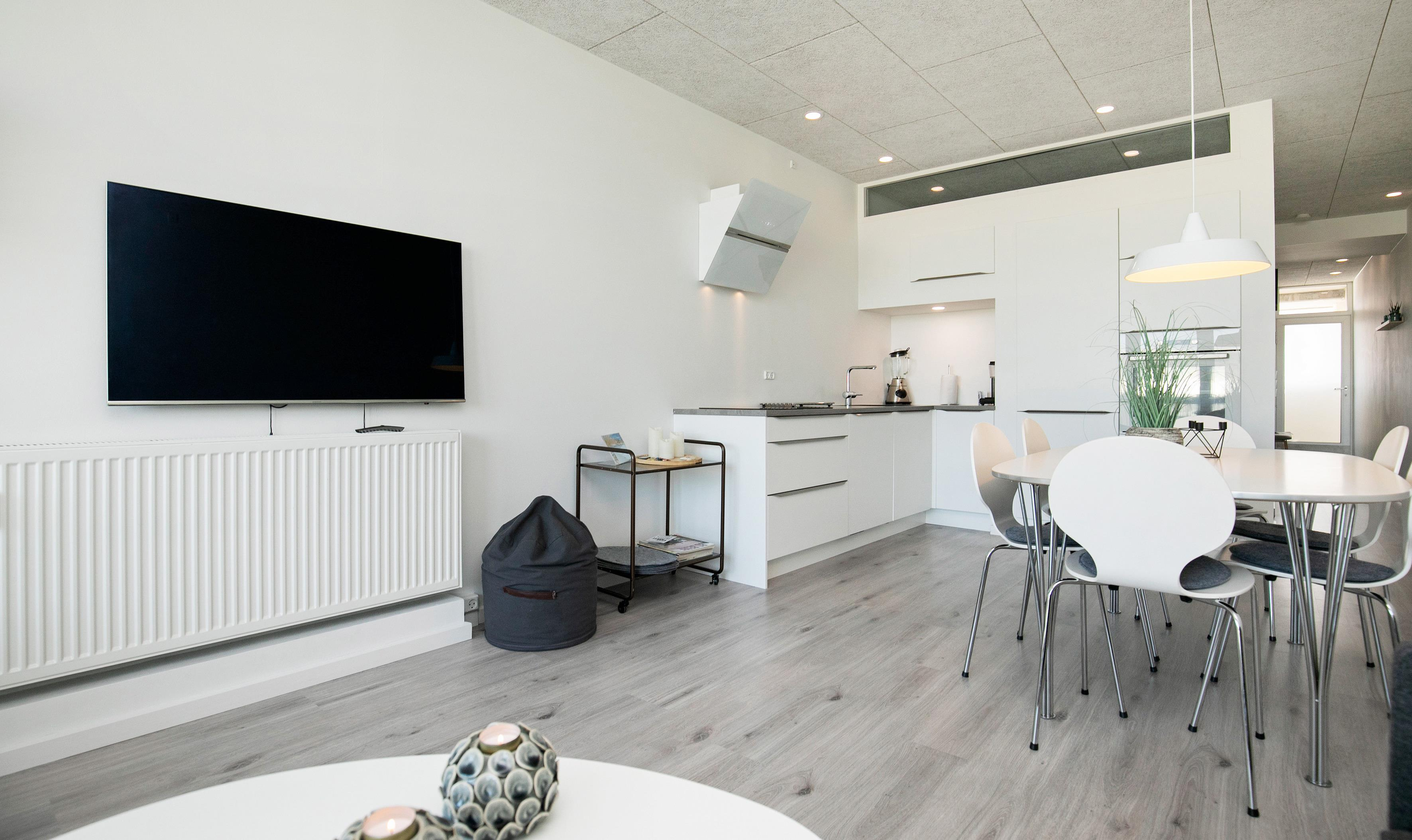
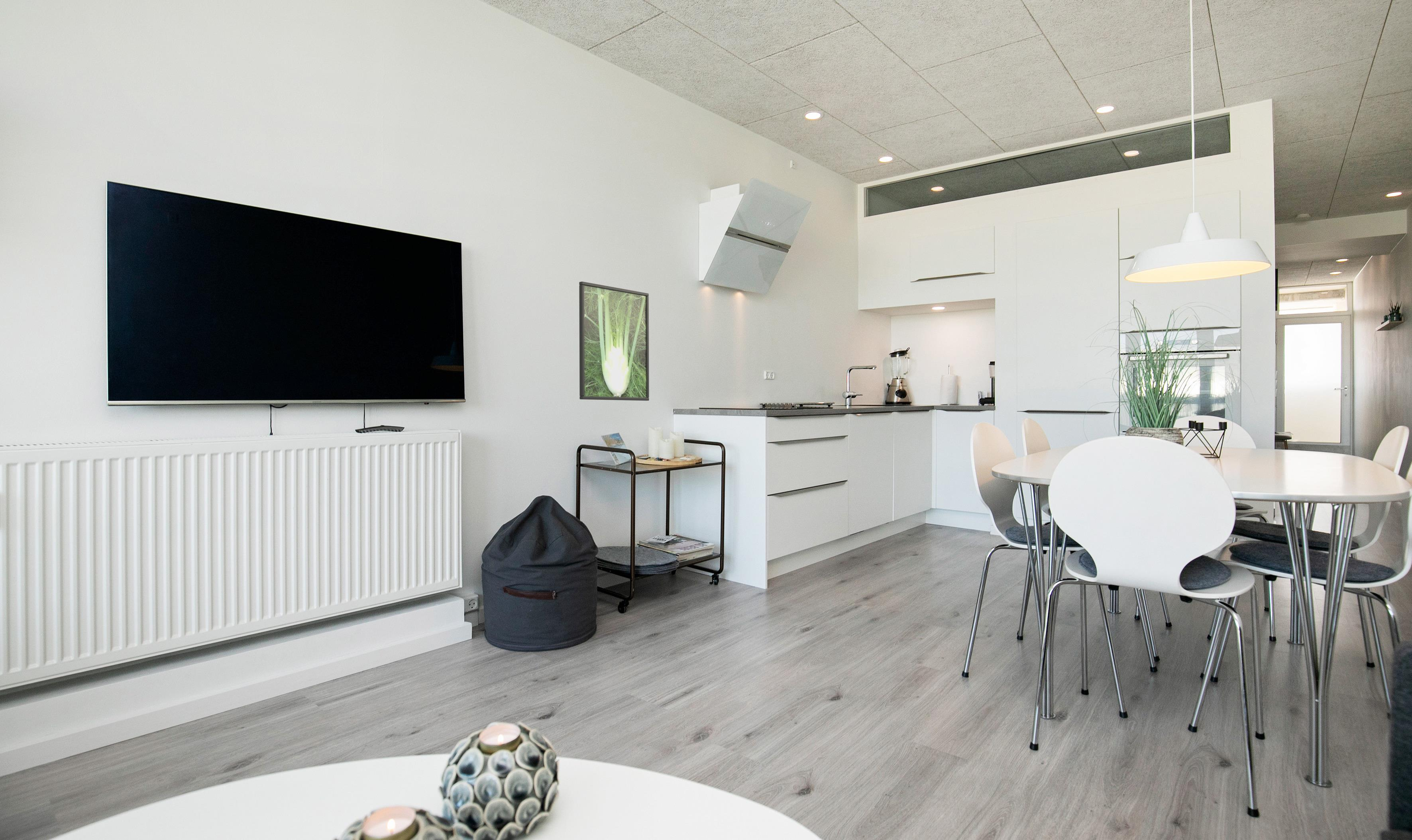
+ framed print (616, 344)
